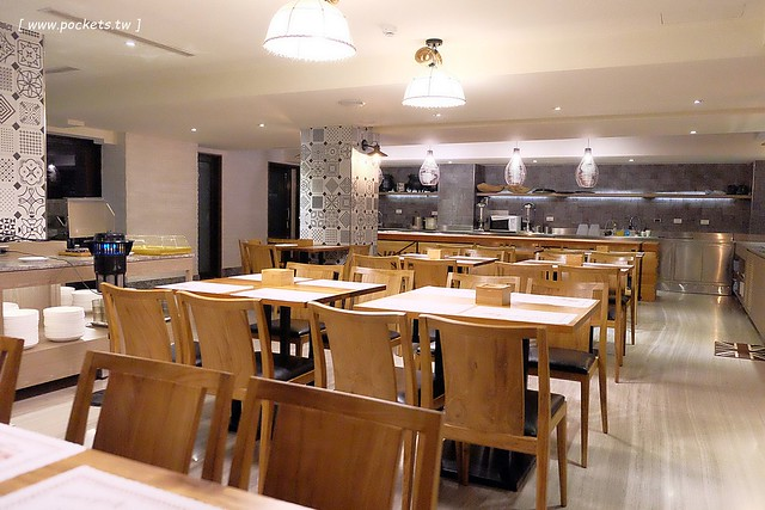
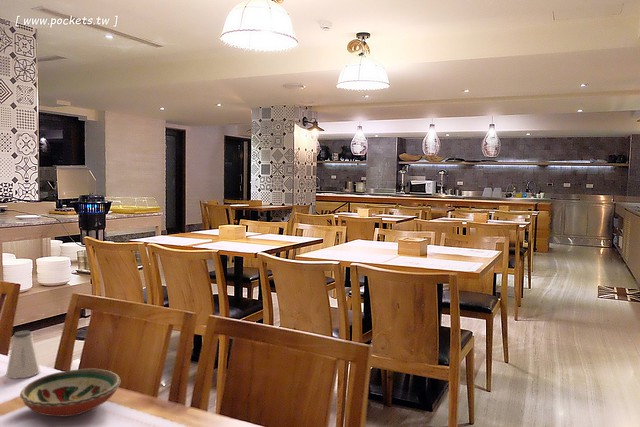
+ decorative bowl (72, 395)
+ saltshaker (23, 352)
